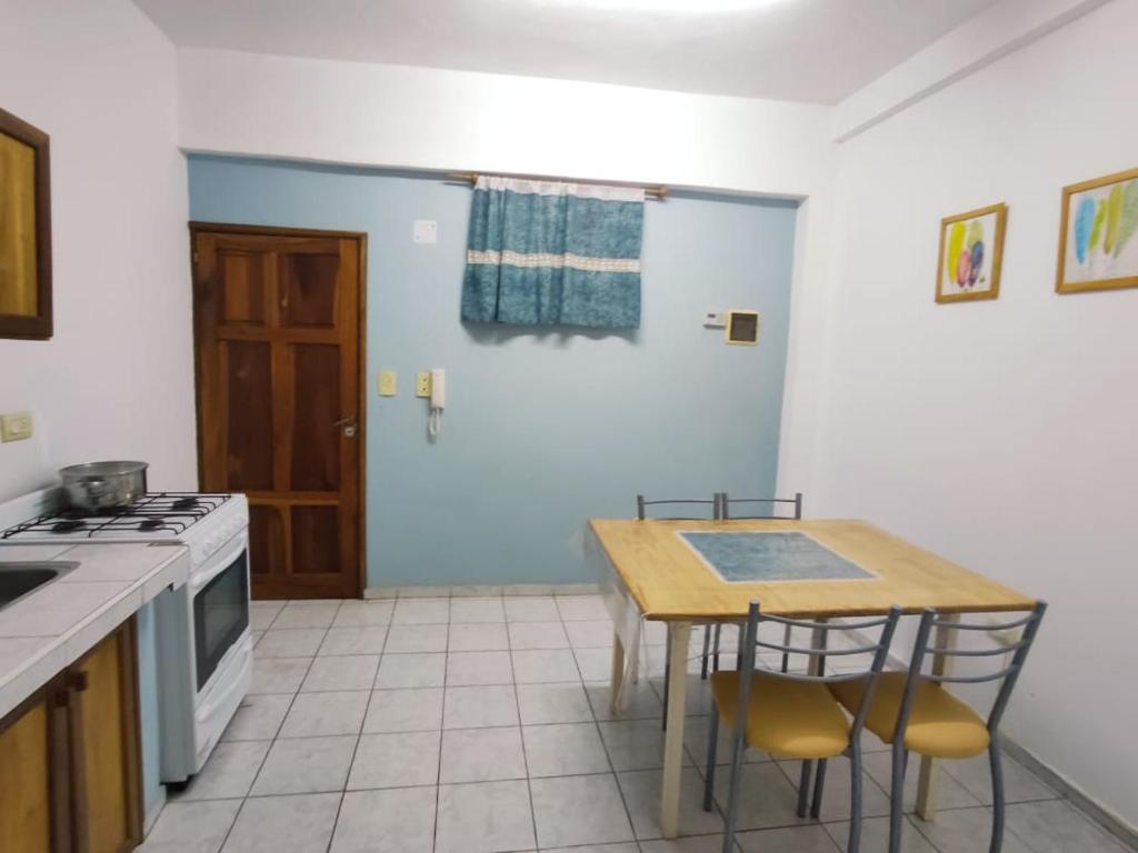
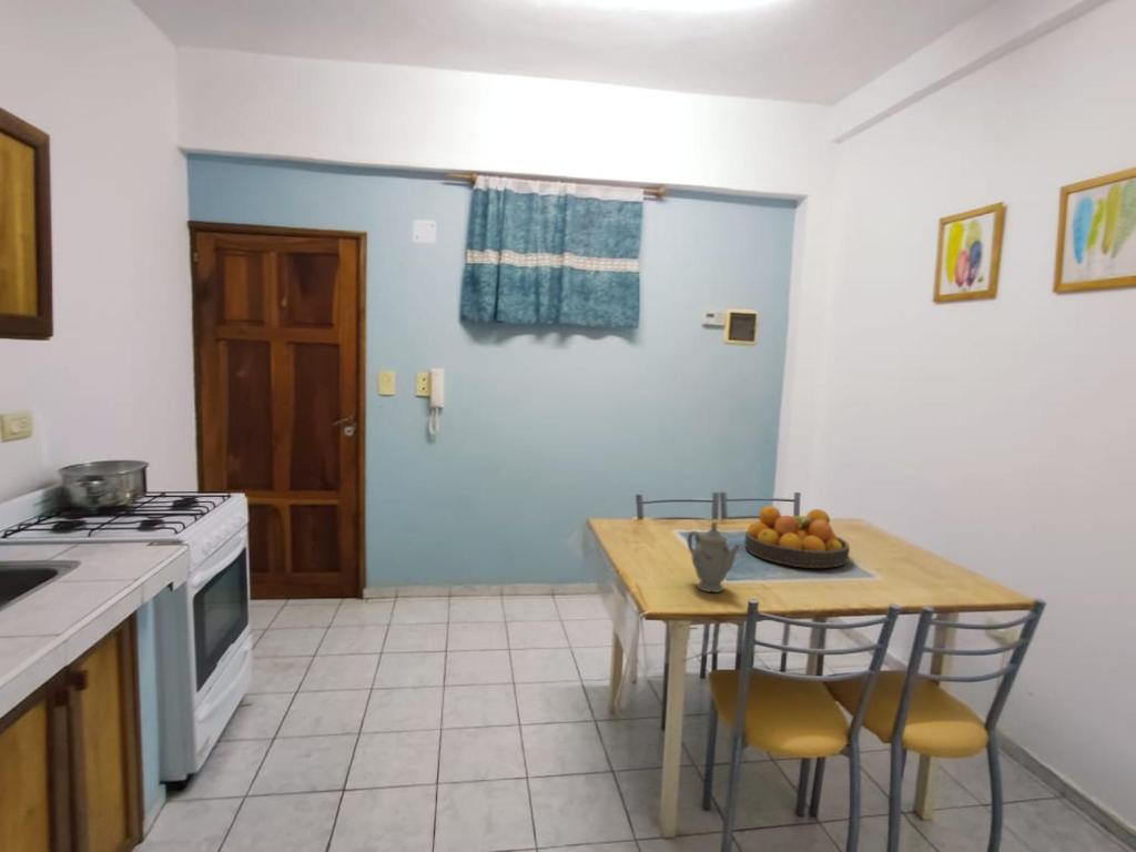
+ fruit bowl (797, 531)
+ chinaware (712, 555)
